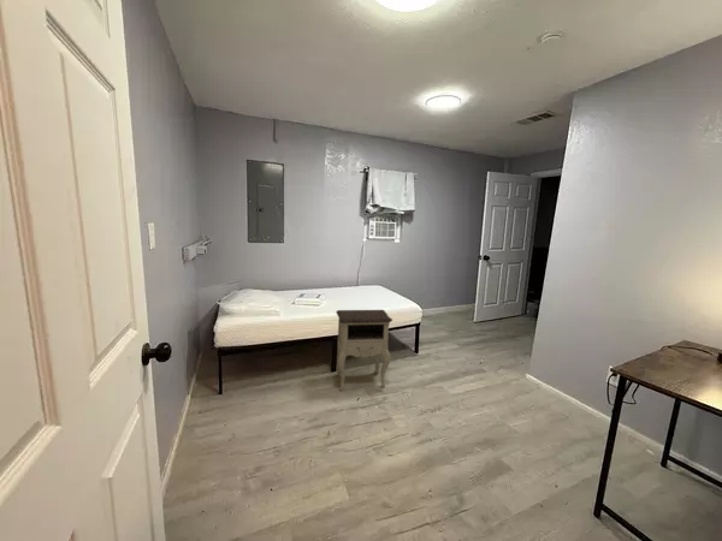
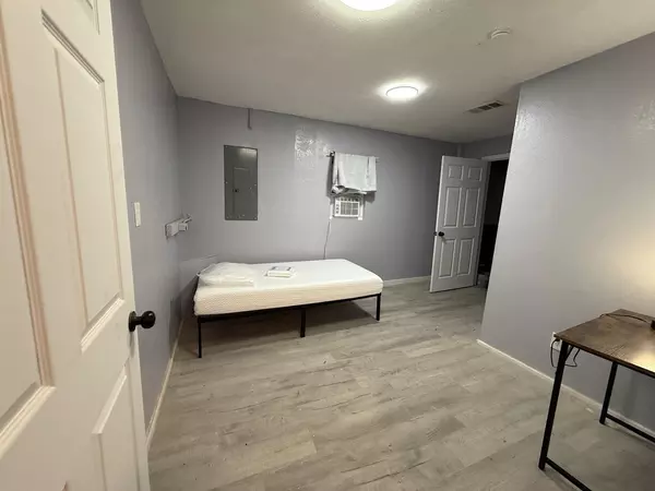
- nightstand (361, 347)
